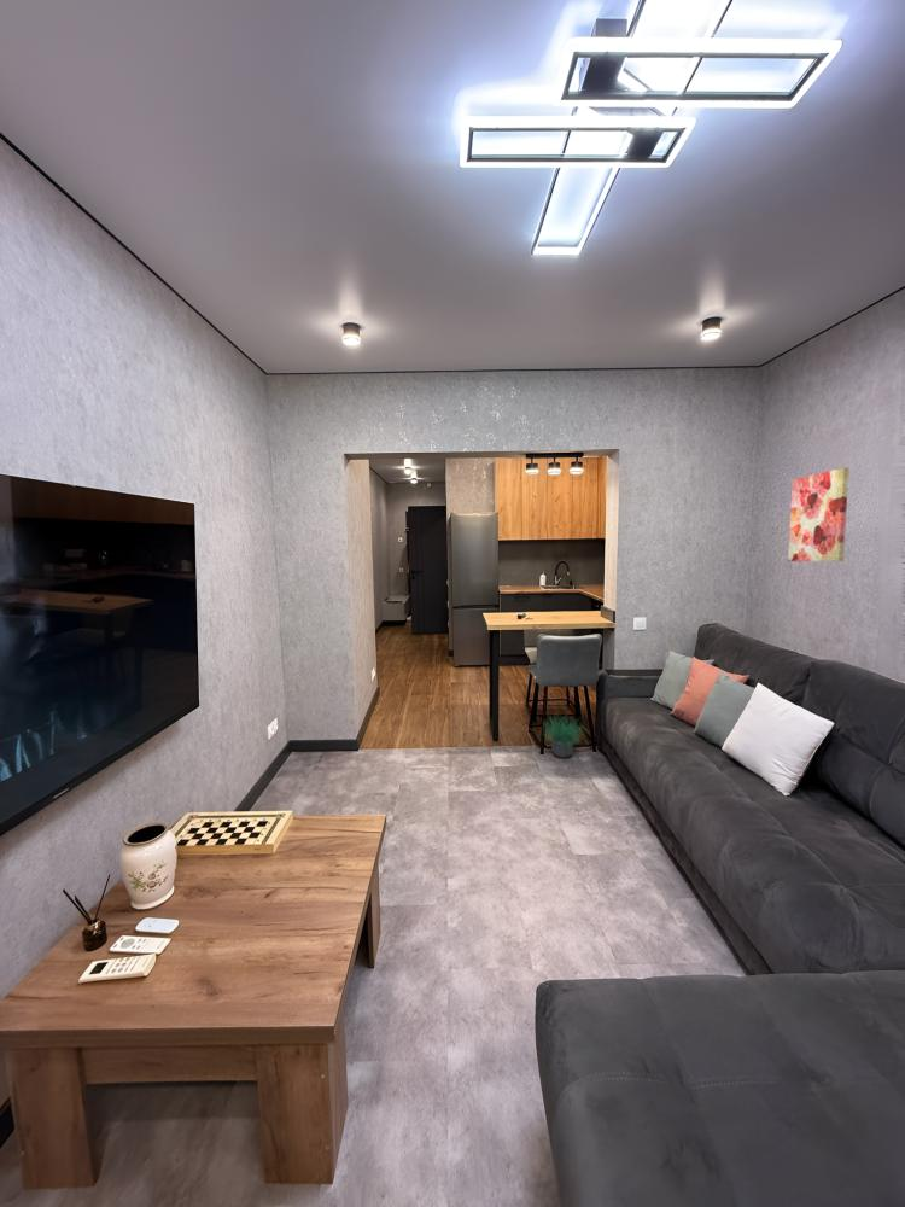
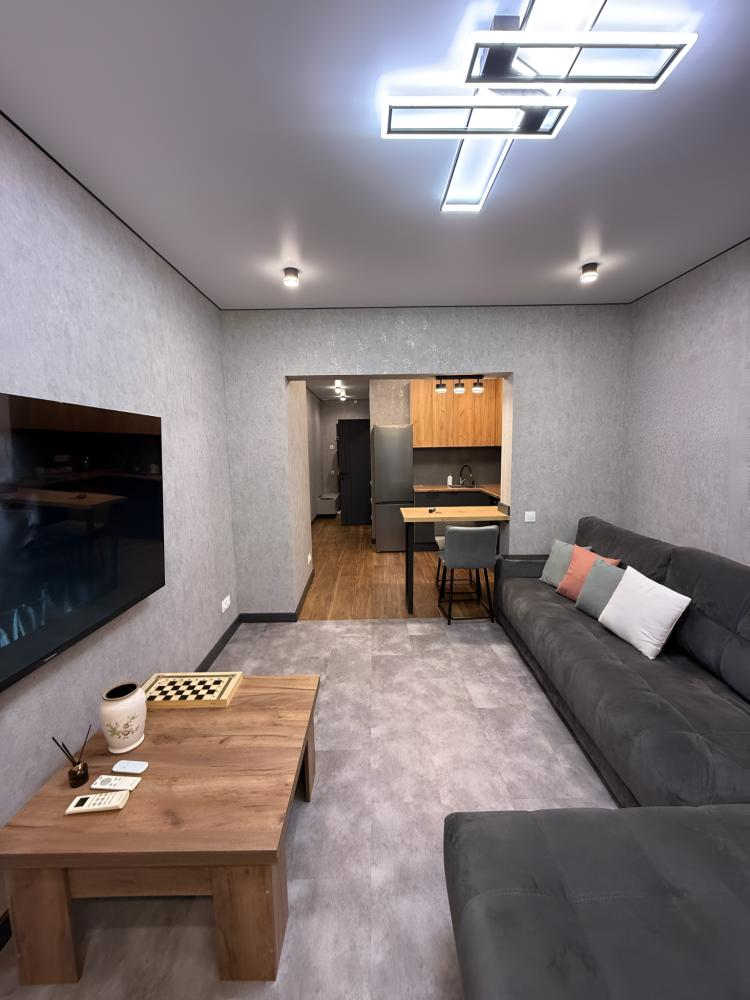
- potted plant (562, 730)
- wall art (816, 518)
